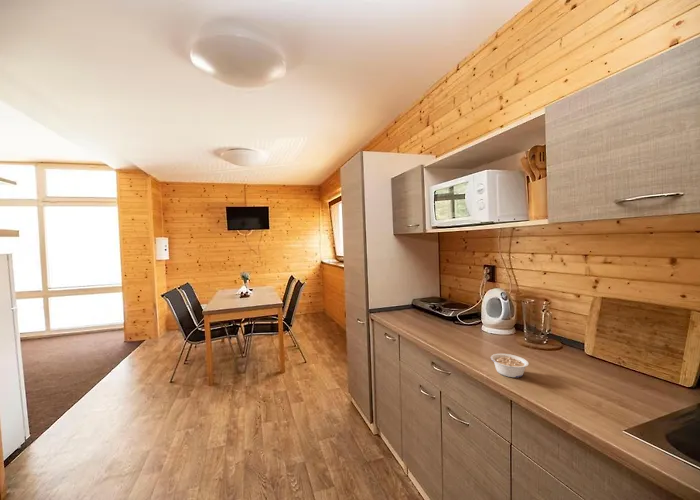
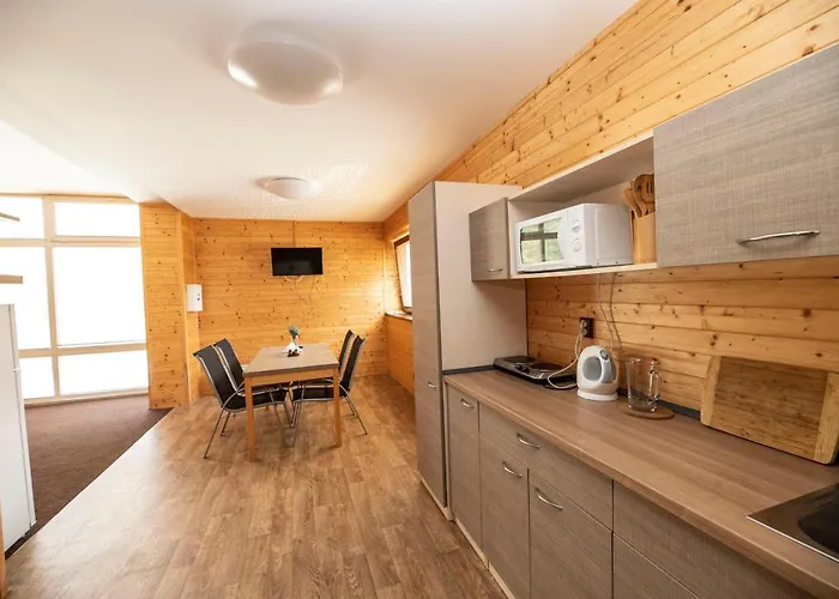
- legume (510, 365)
